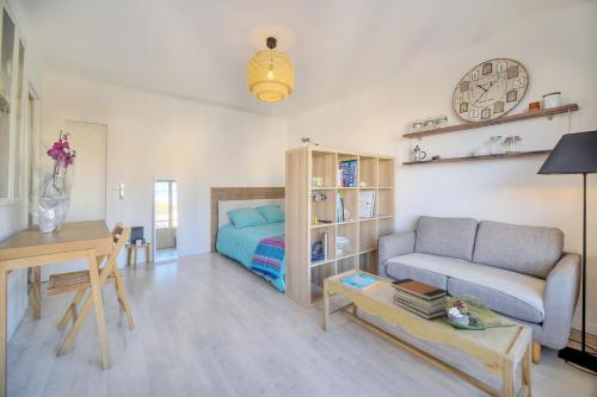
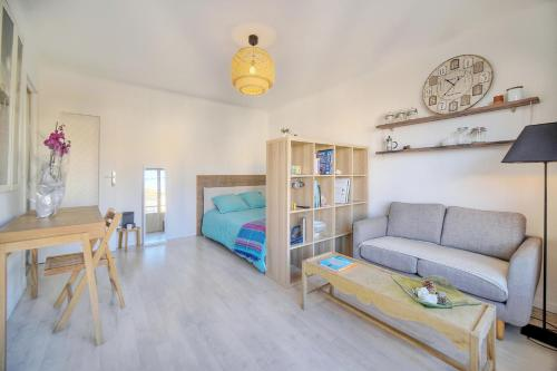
- book stack (418, 297)
